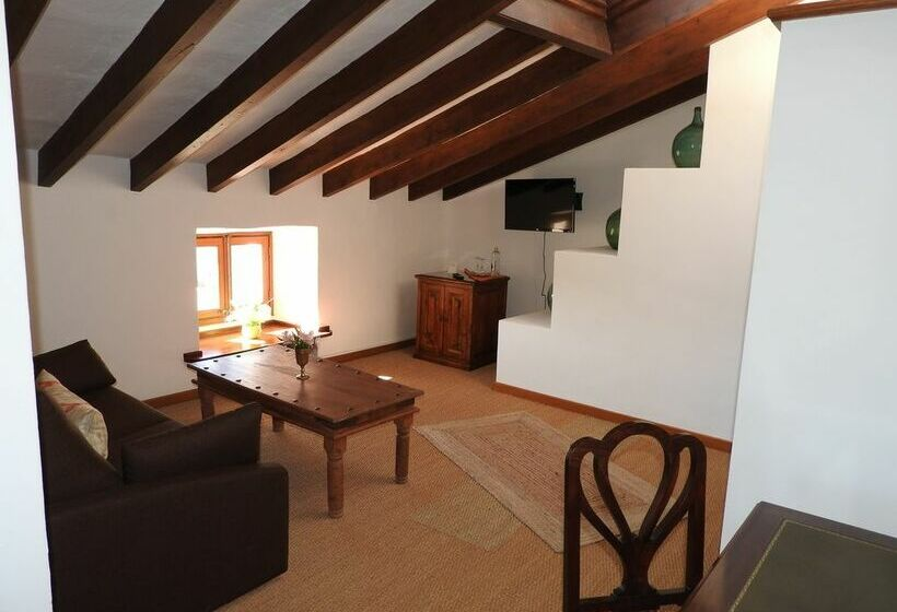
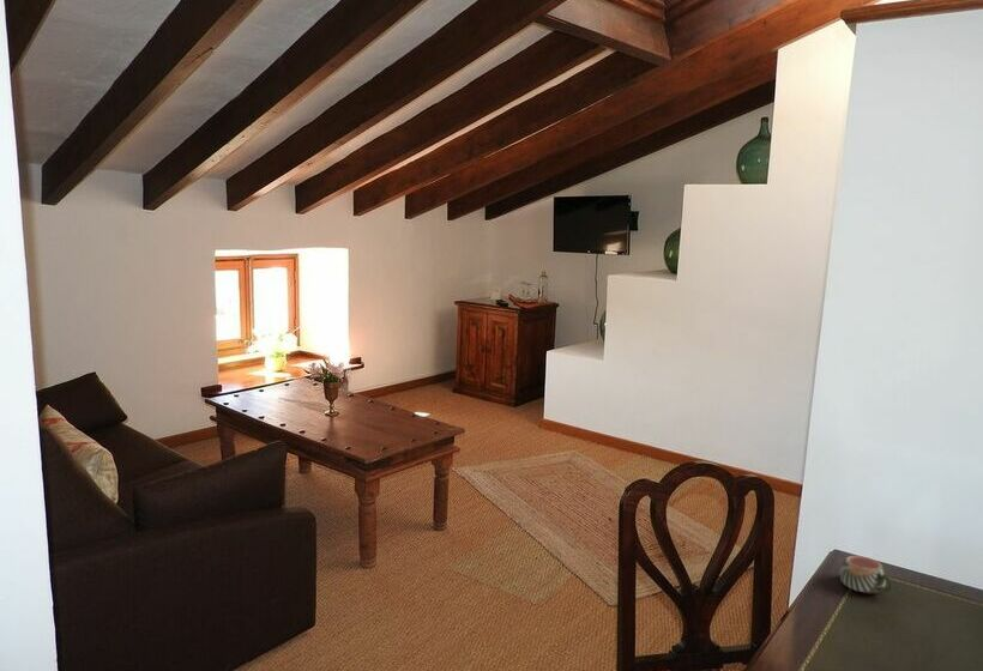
+ mug (867, 575)
